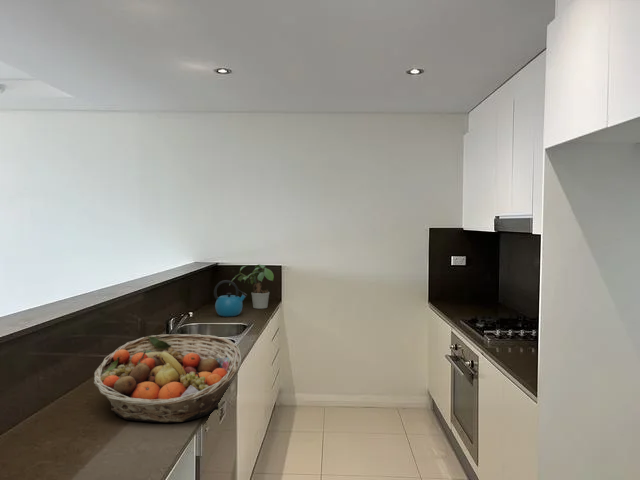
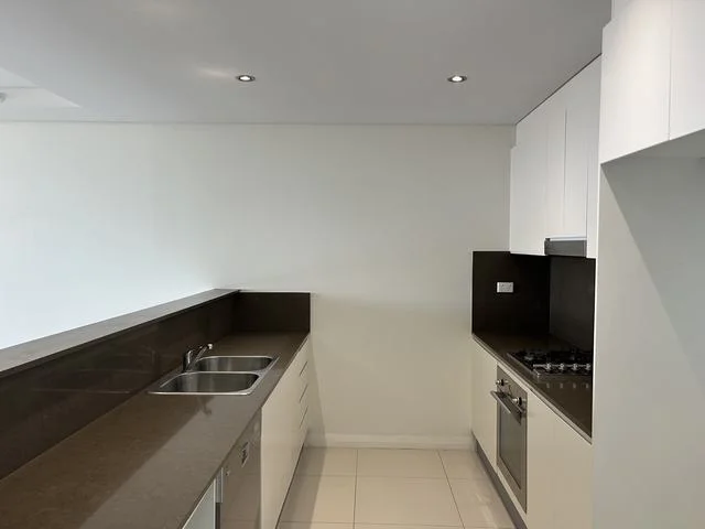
- potted plant (254, 285)
- kettle (230, 297)
- fruit basket (169, 375)
